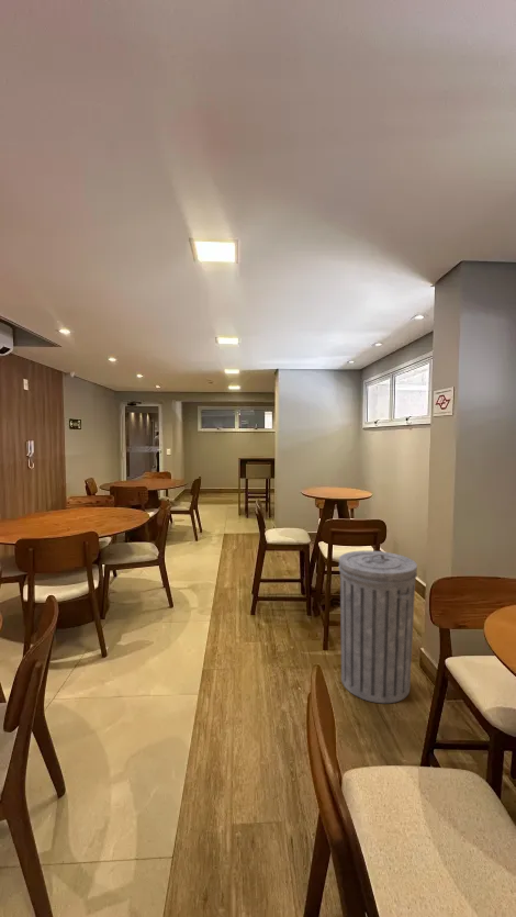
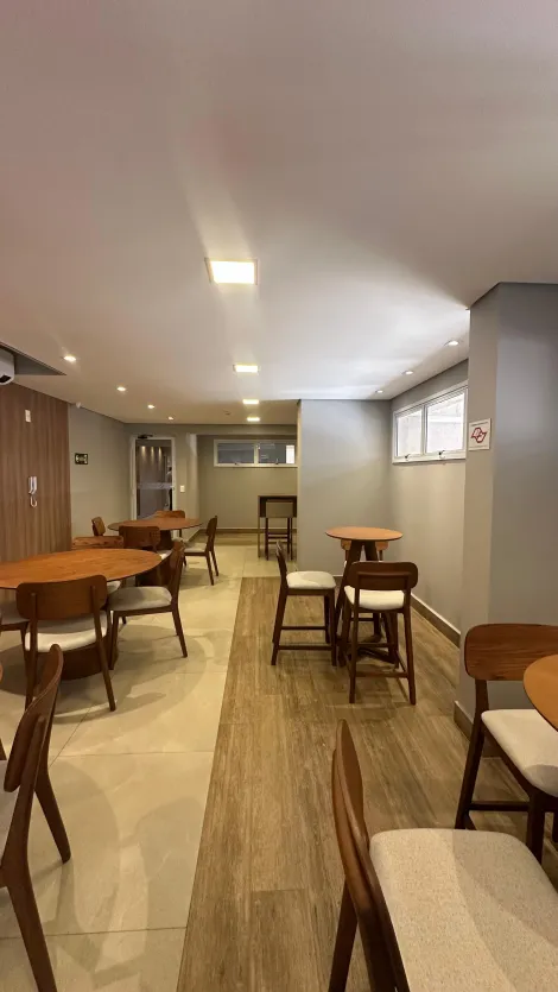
- trash can (375, 618)
